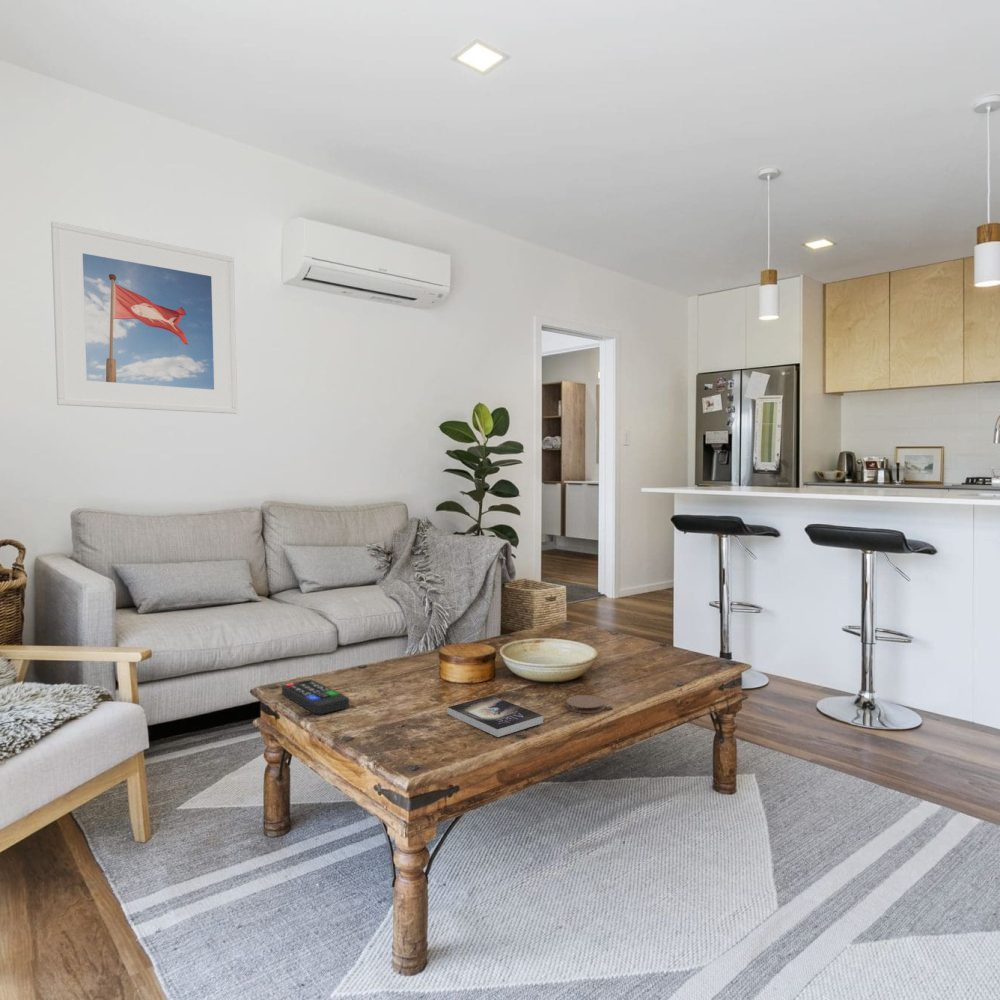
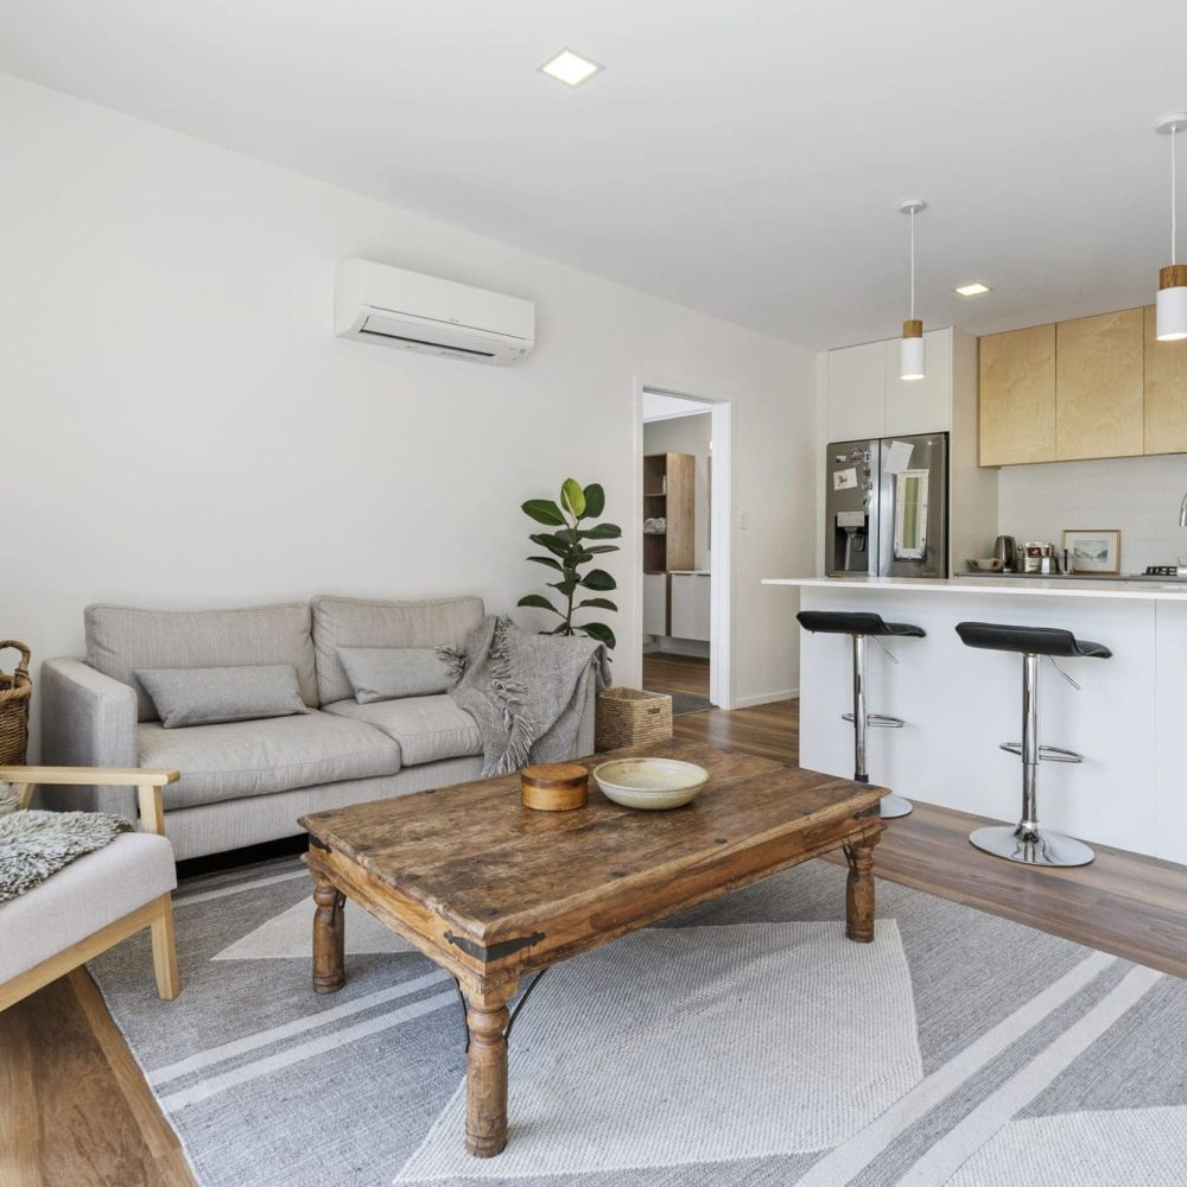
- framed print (151, 325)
- remote control (314, 695)
- book (494, 714)
- coaster (585, 703)
